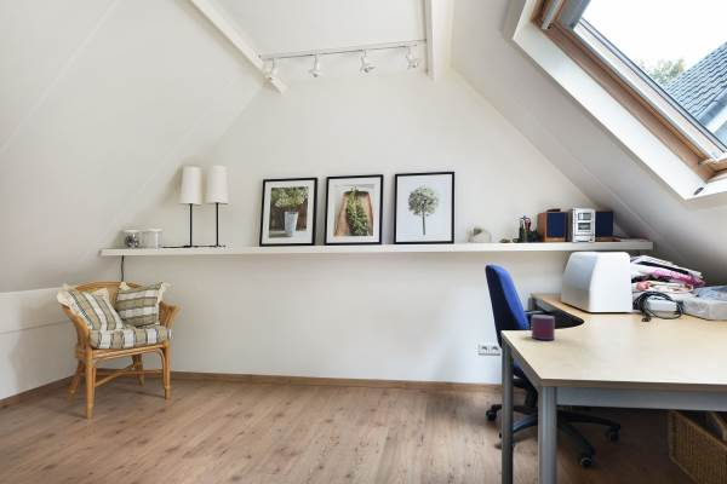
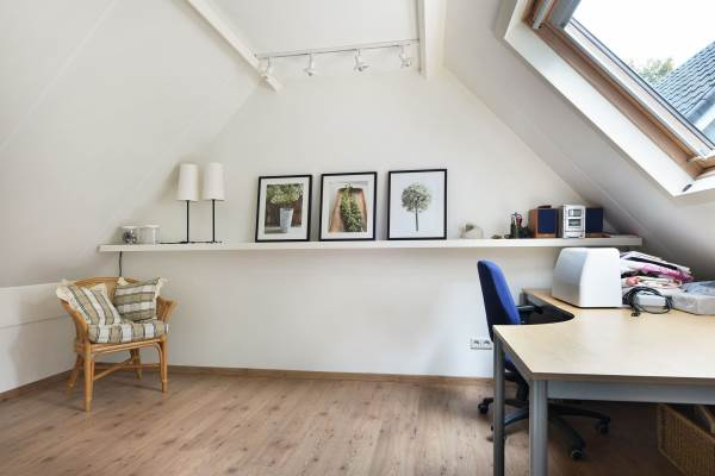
- mug (544, 325)
